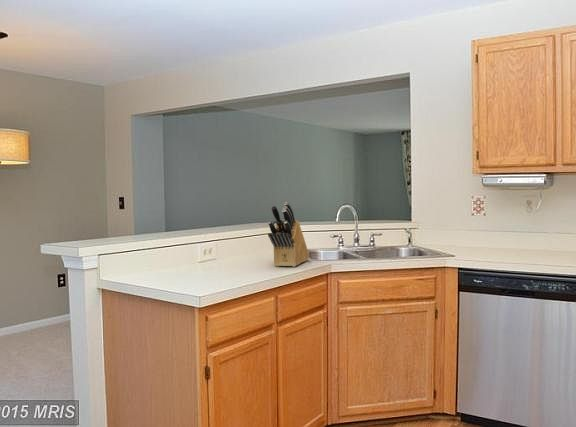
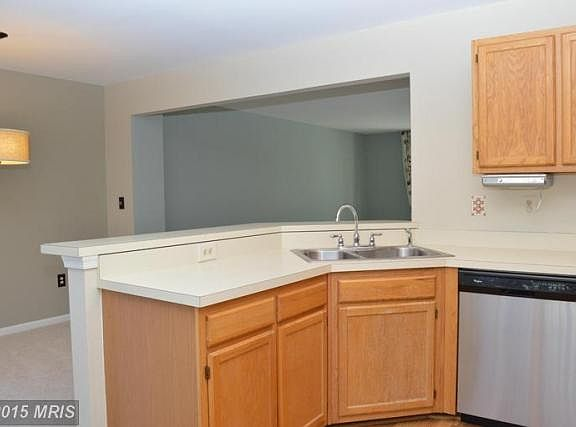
- knife block (288, 233)
